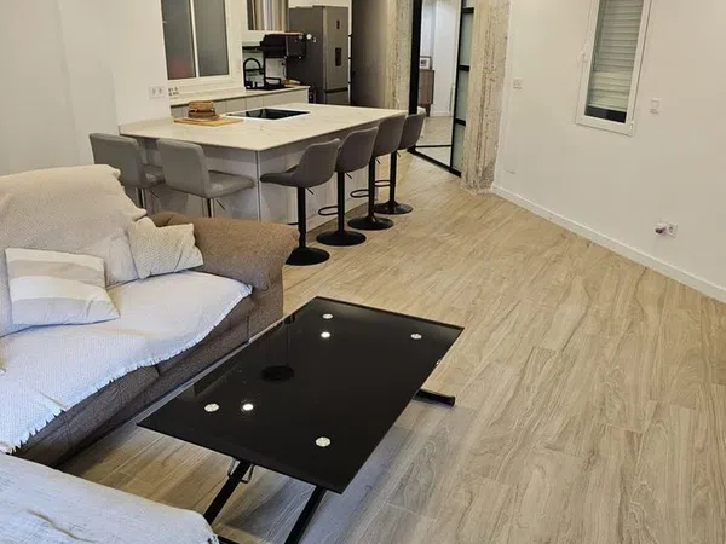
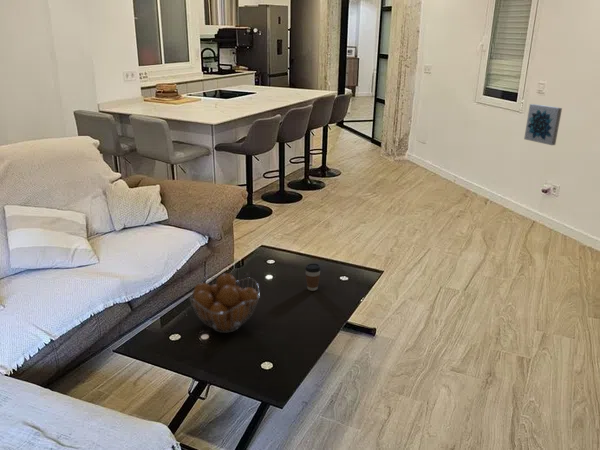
+ coffee cup (312, 277)
+ fruit basket (225, 302)
+ wall art (542, 124)
